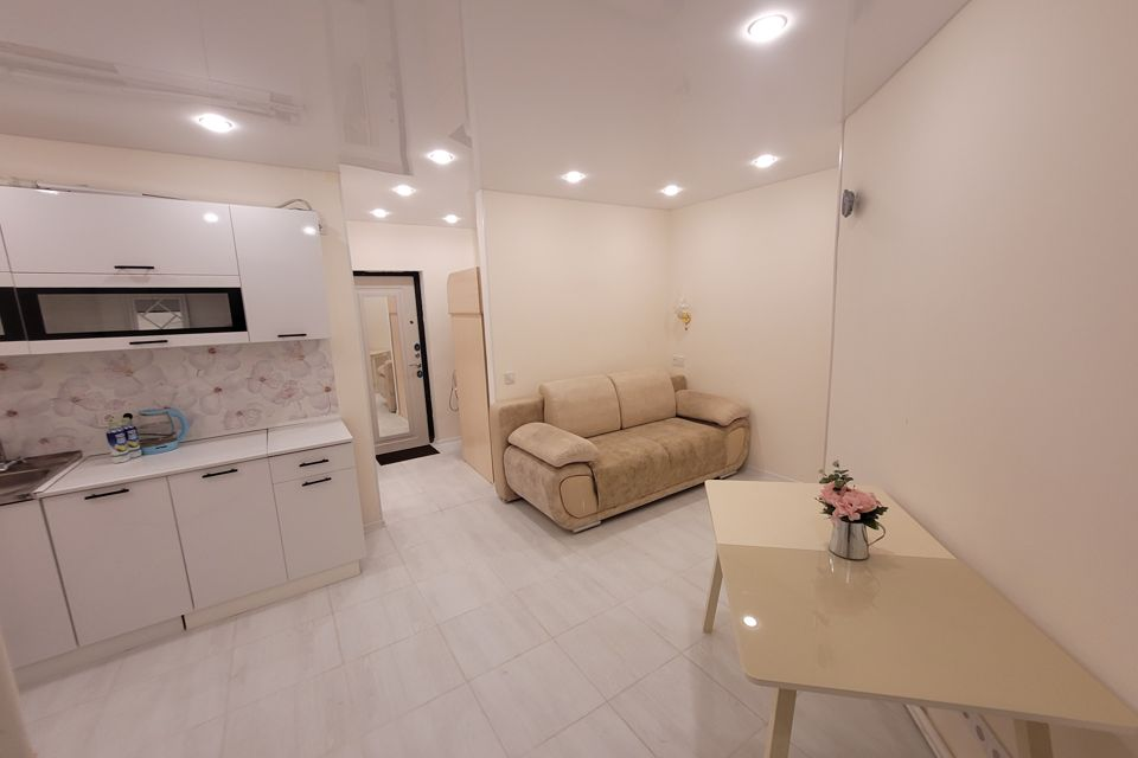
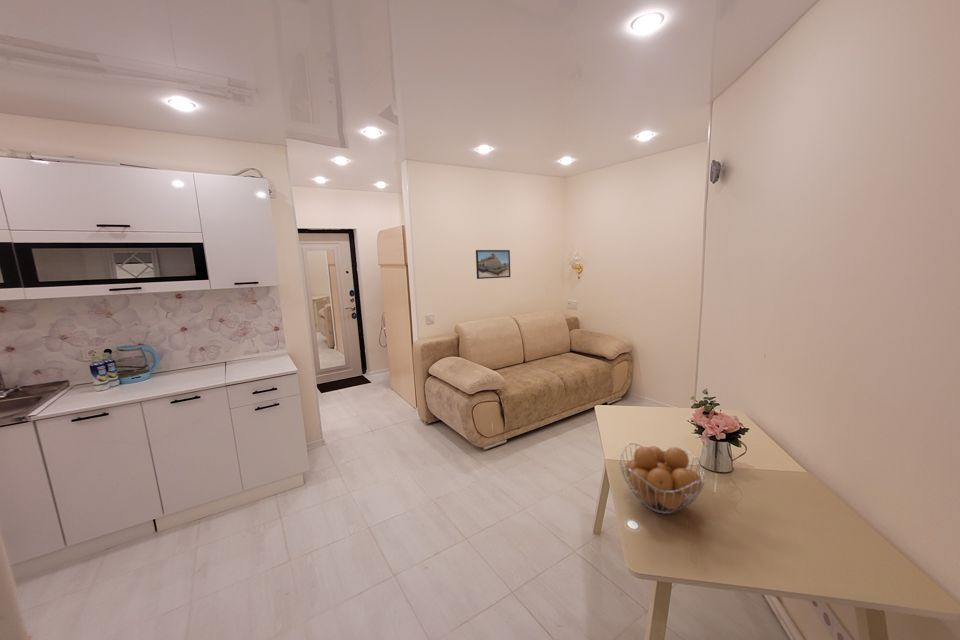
+ fruit basket (660, 476)
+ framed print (493, 264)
